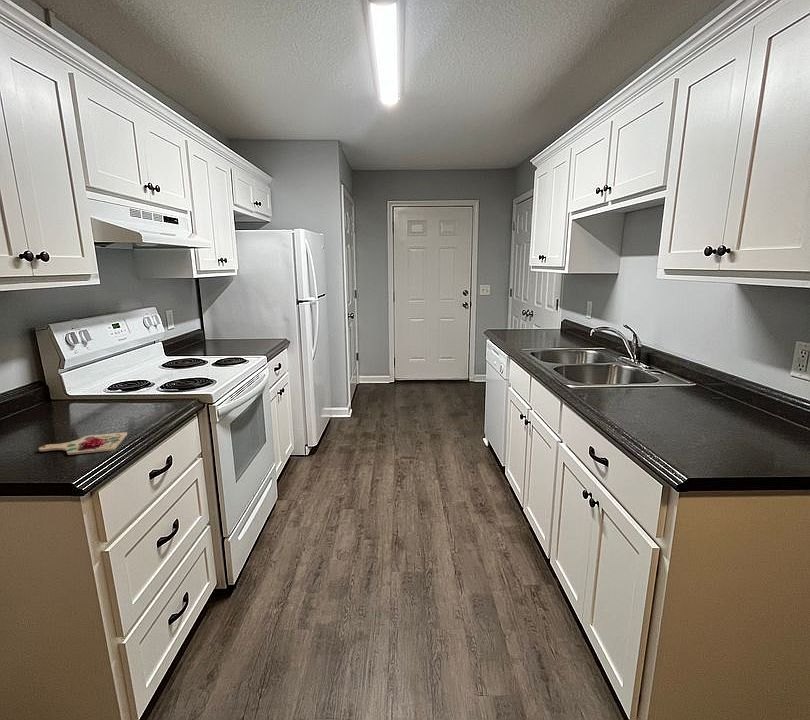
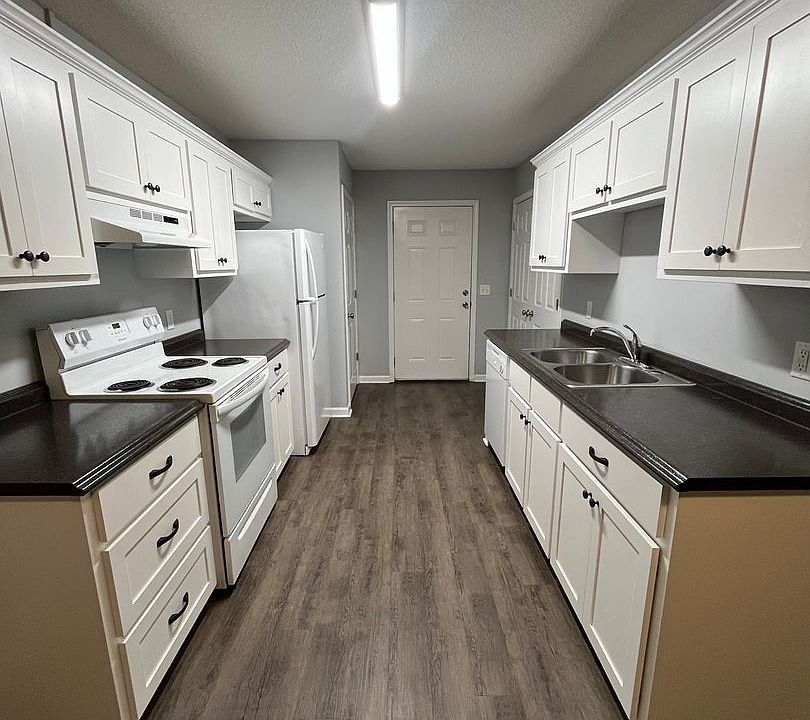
- cutting board (80, 441)
